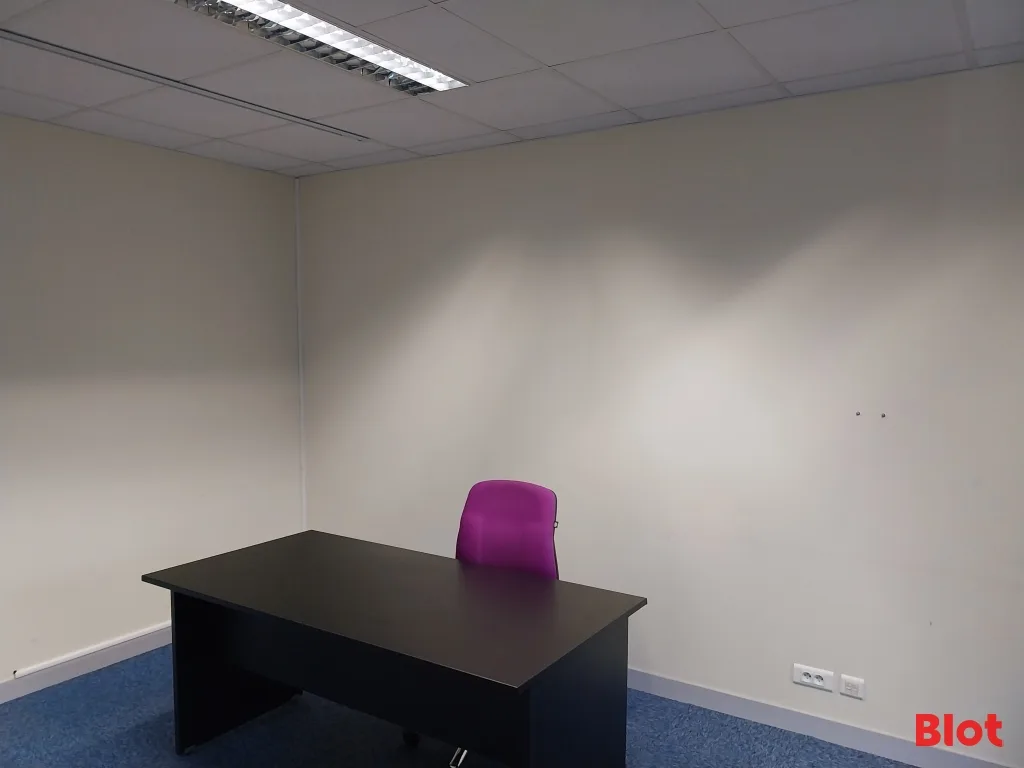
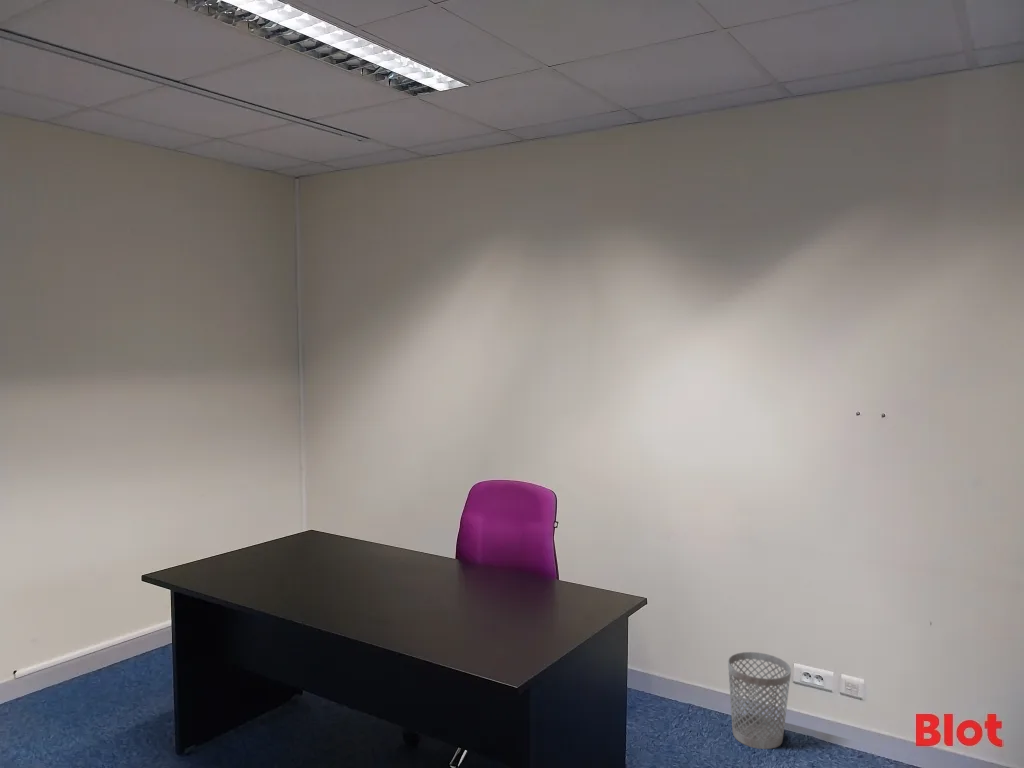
+ wastebasket (758, 700)
